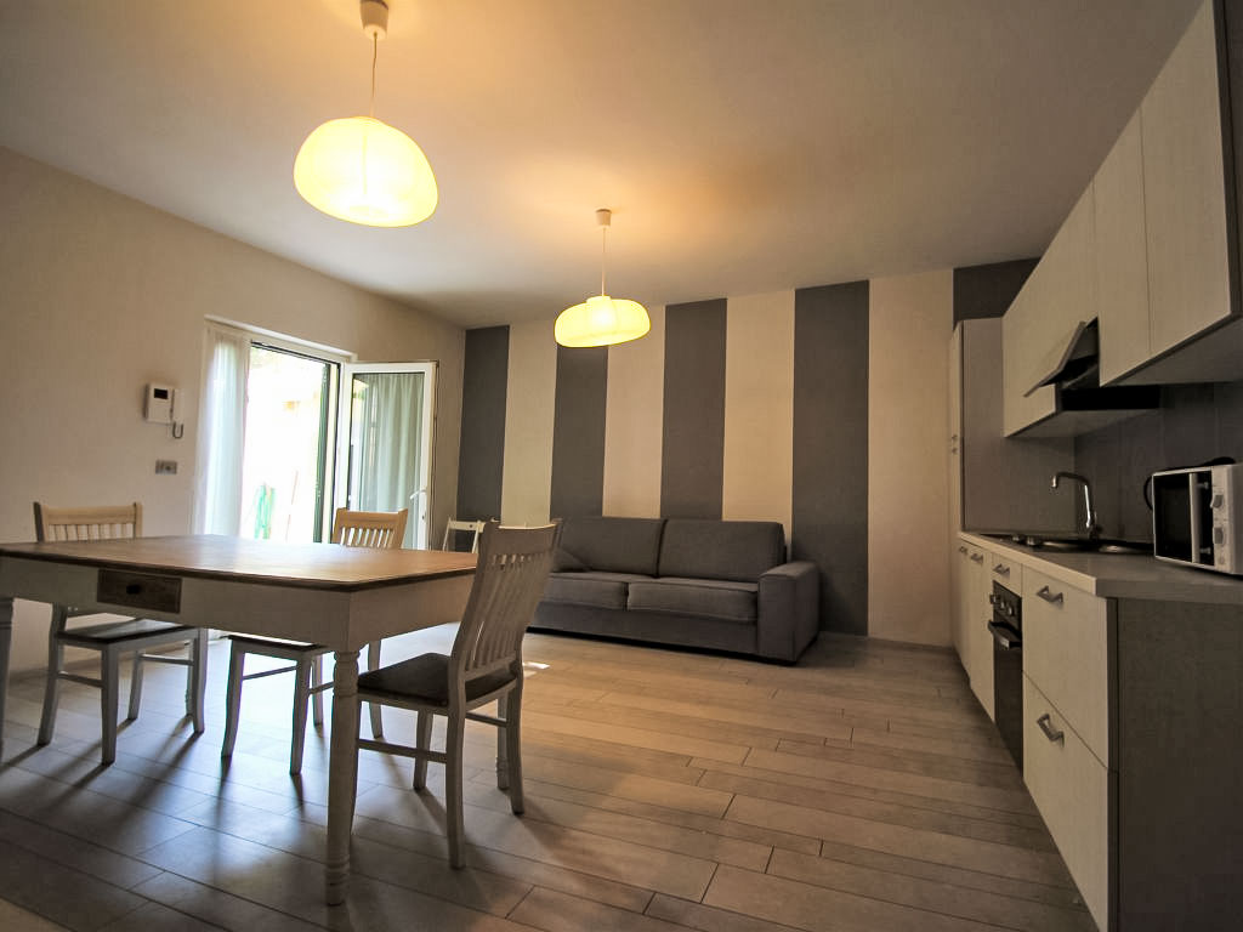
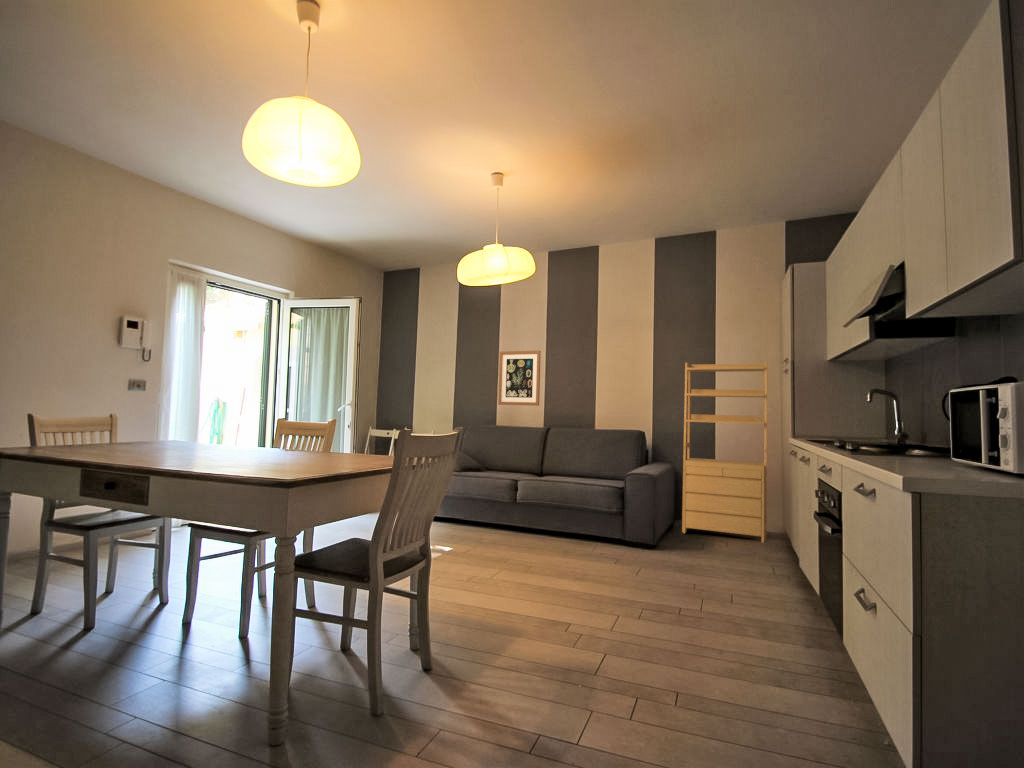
+ shelving unit (724, 460)
+ wall art (519, 378)
